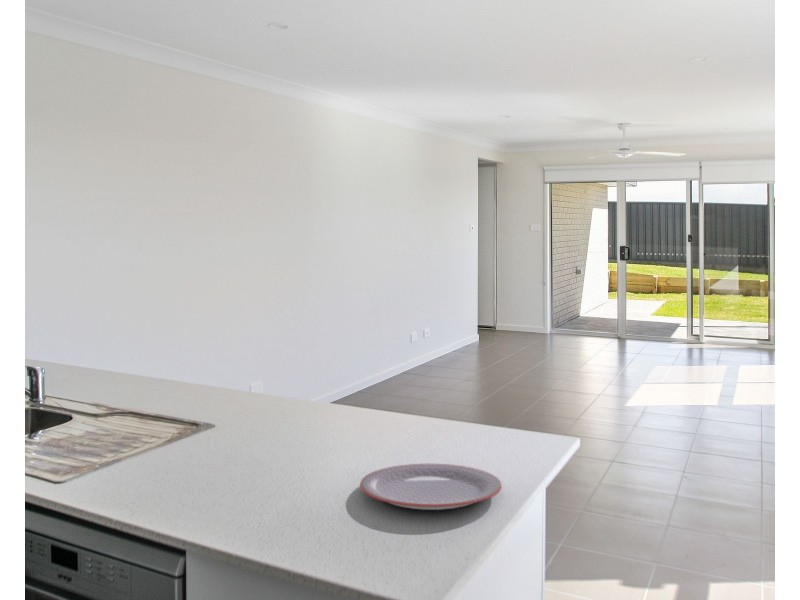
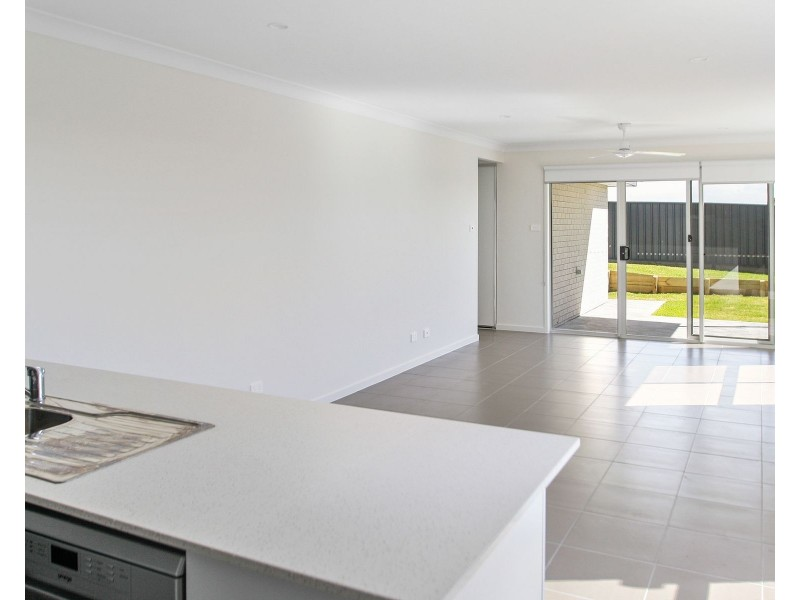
- plate (430, 487)
